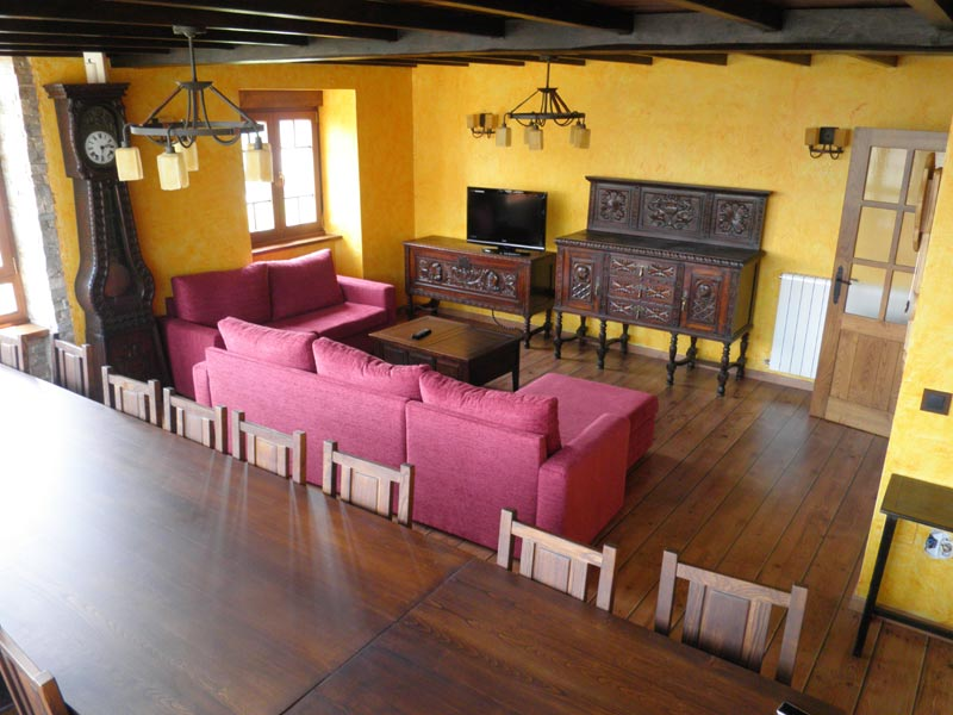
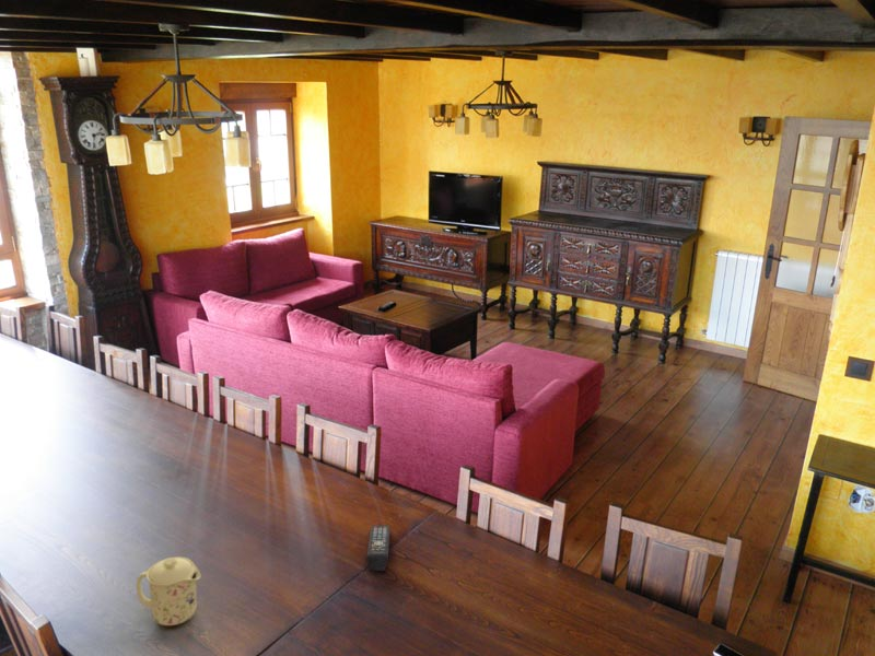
+ mug (168, 588)
+ remote control (378, 544)
